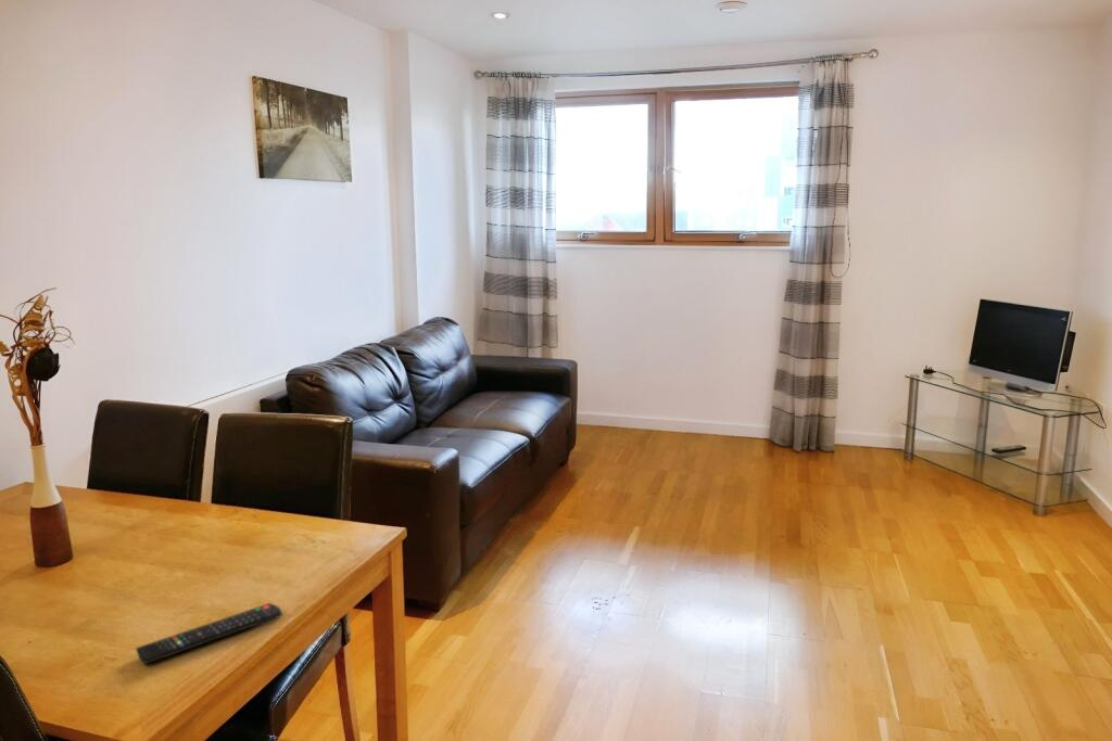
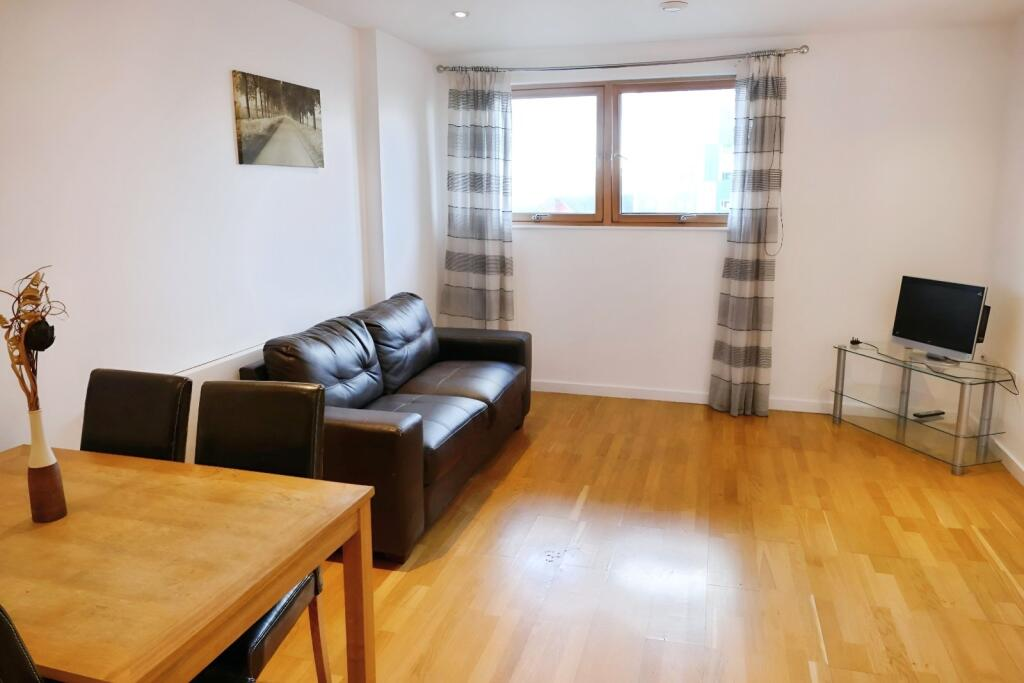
- remote control (214, 631)
